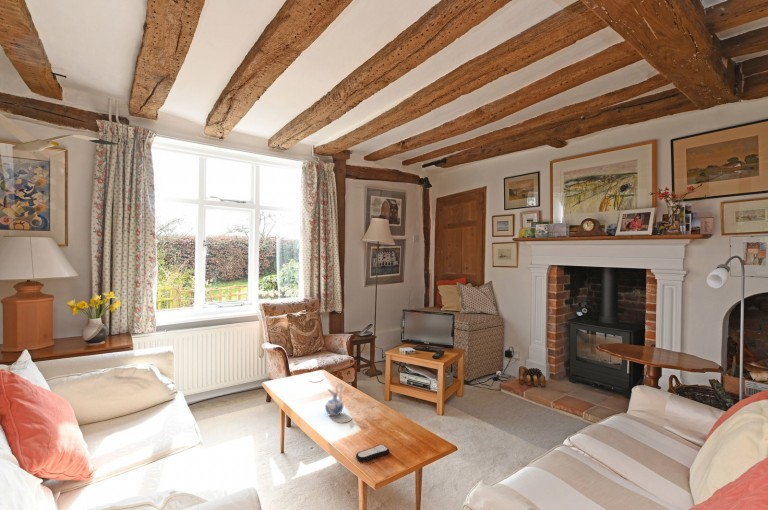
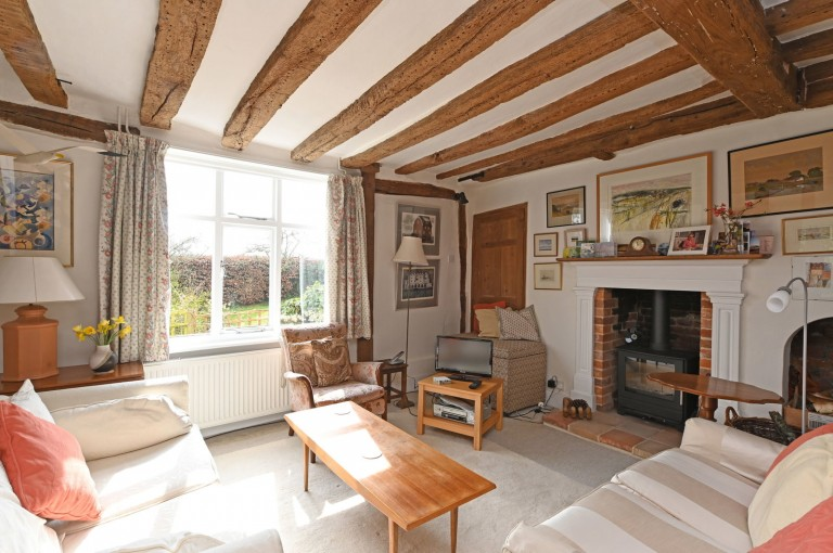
- ceramic pitcher (334, 399)
- remote control (372, 452)
